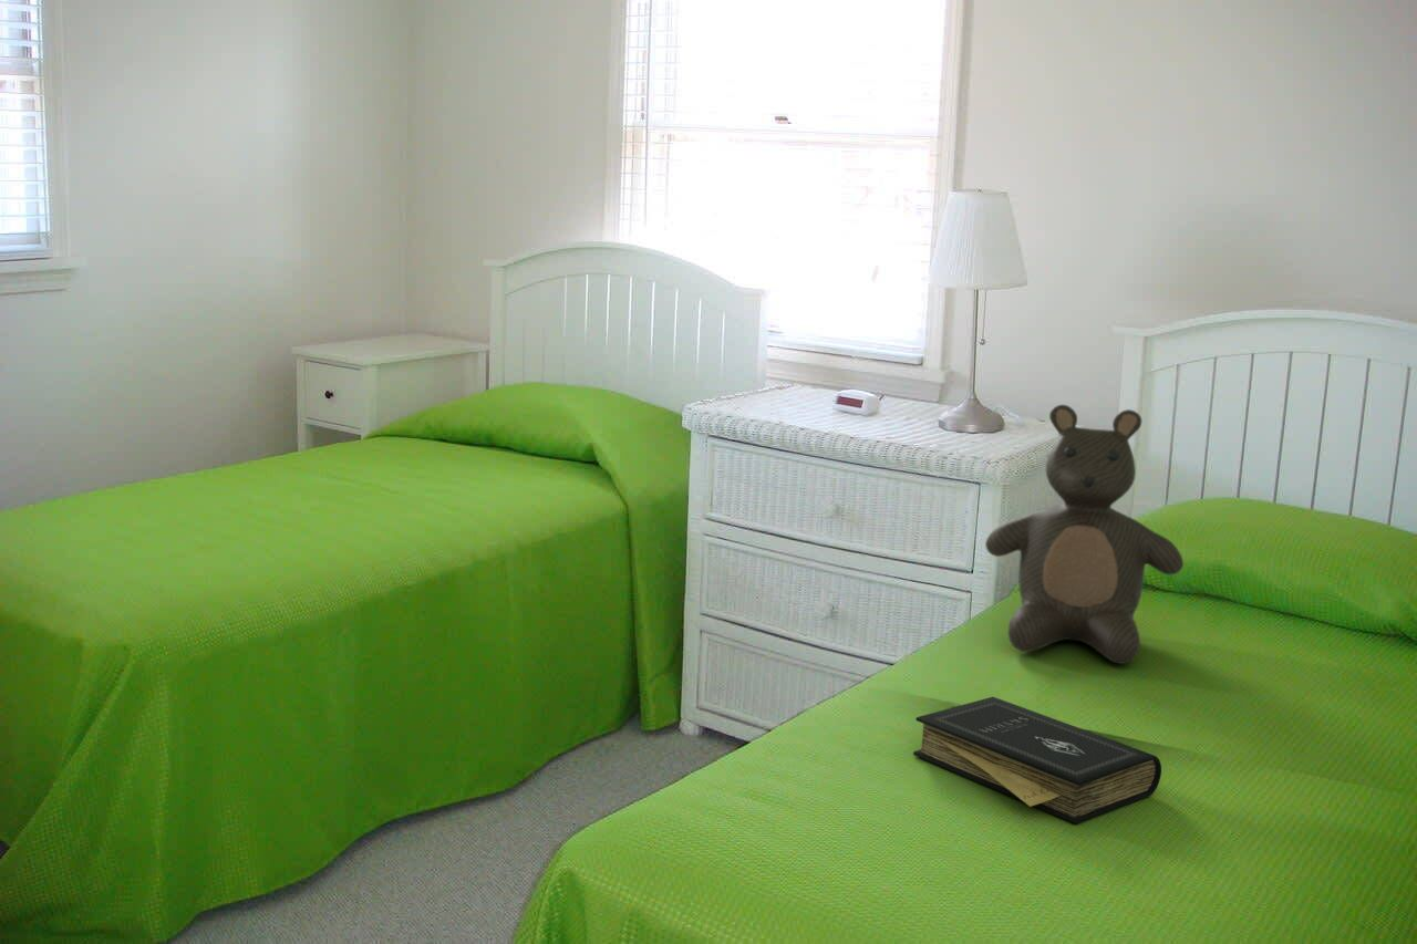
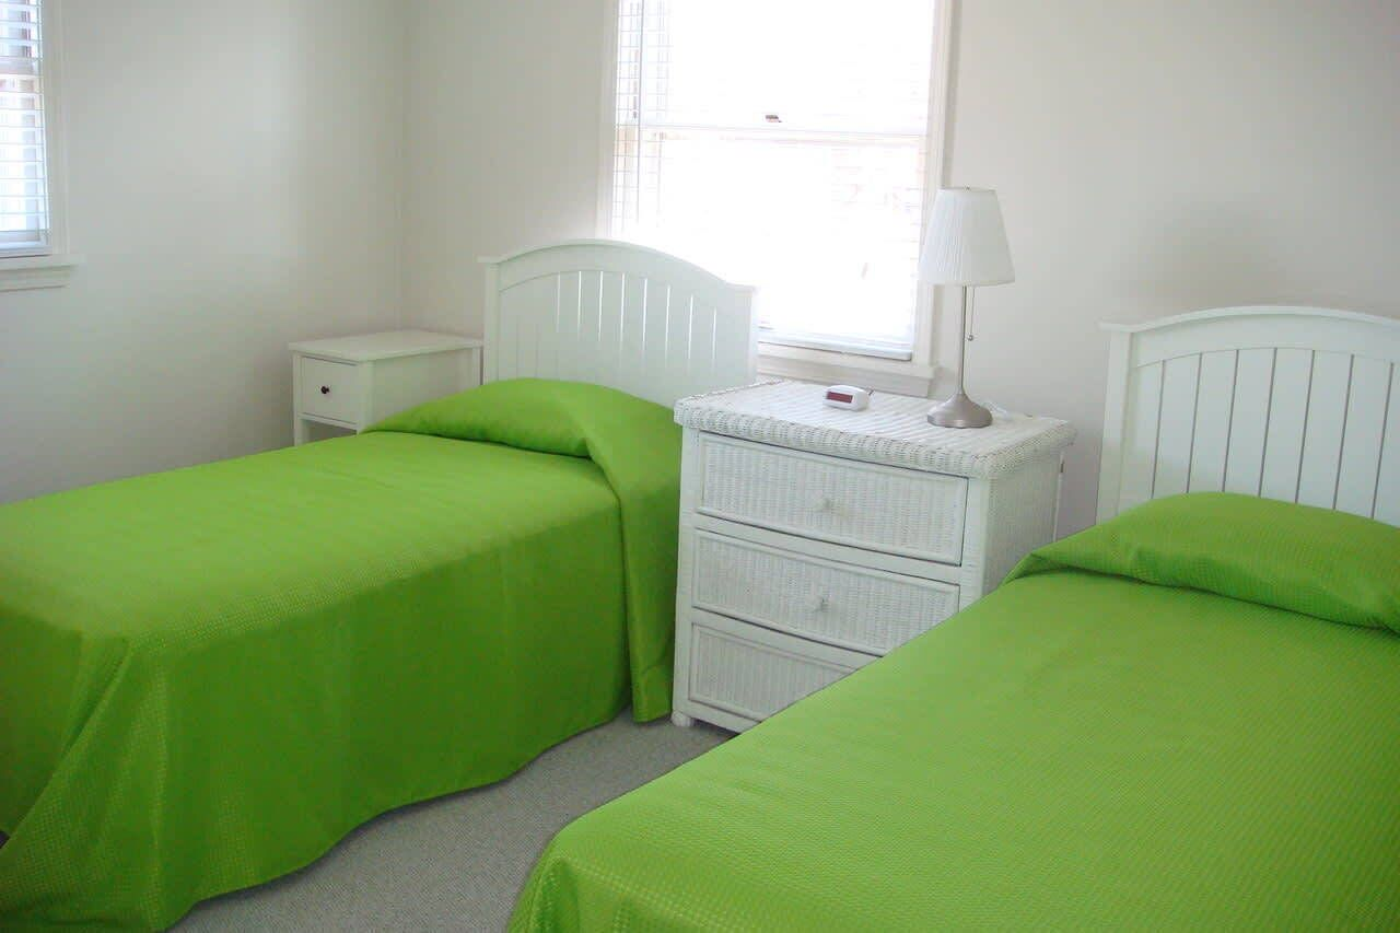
- teddy bear (1084, 528)
- book (1025, 756)
